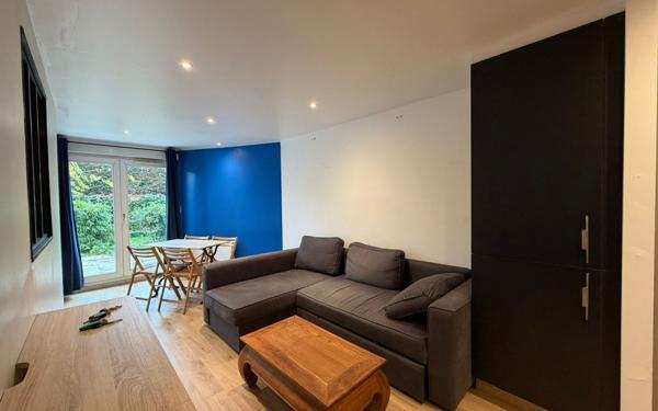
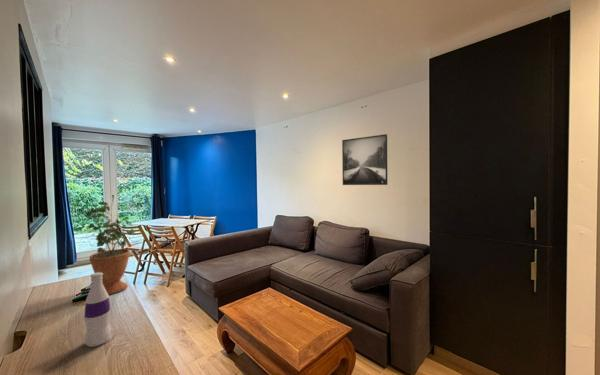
+ bottle (97, 307)
+ potted plant (107, 244)
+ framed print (363, 161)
